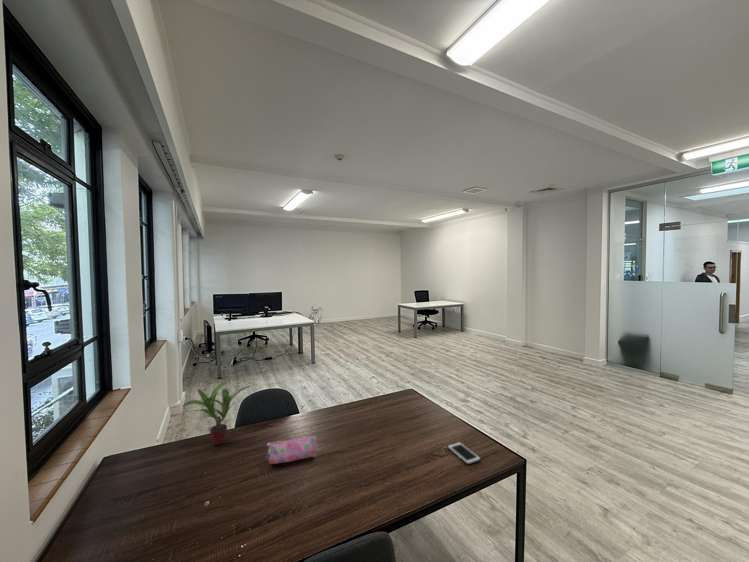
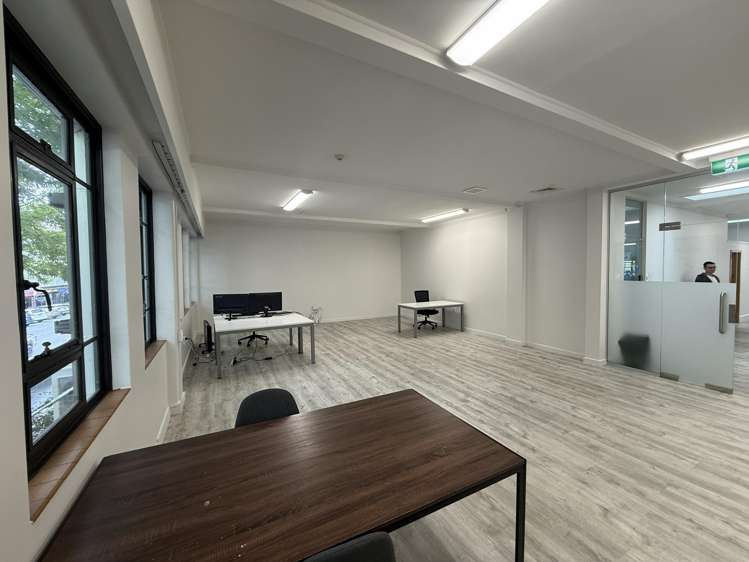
- pencil case (292, 449)
- potted plant (218, 416)
- cell phone (463, 452)
